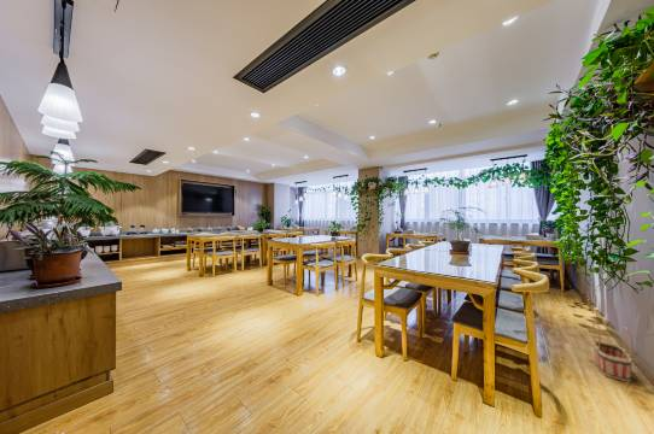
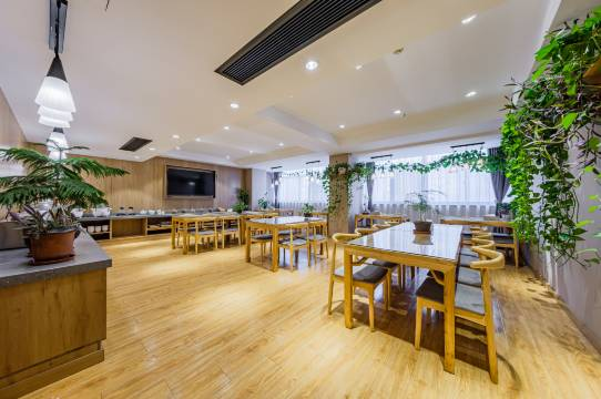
- basket (611, 347)
